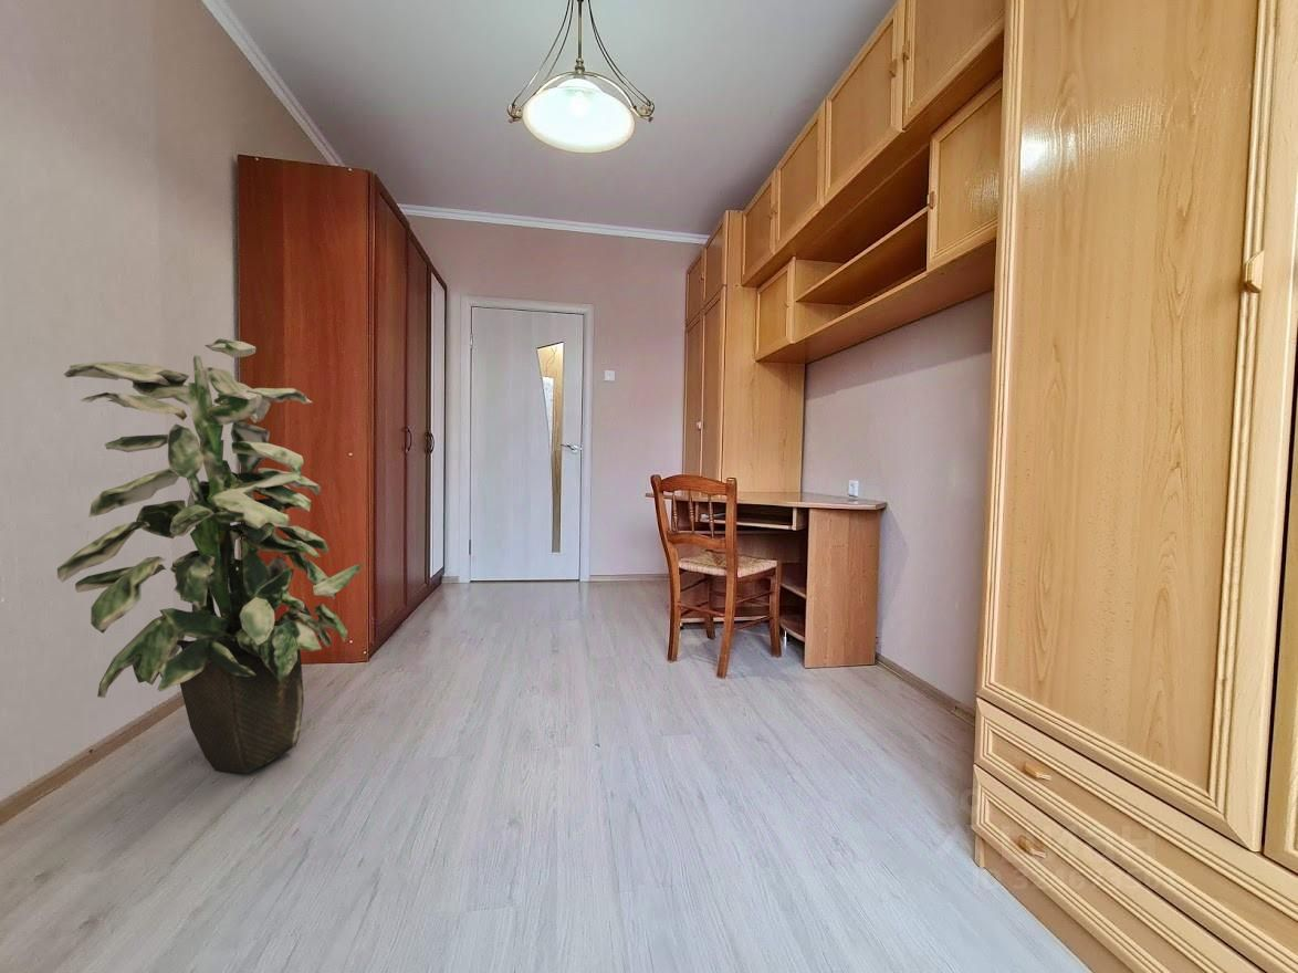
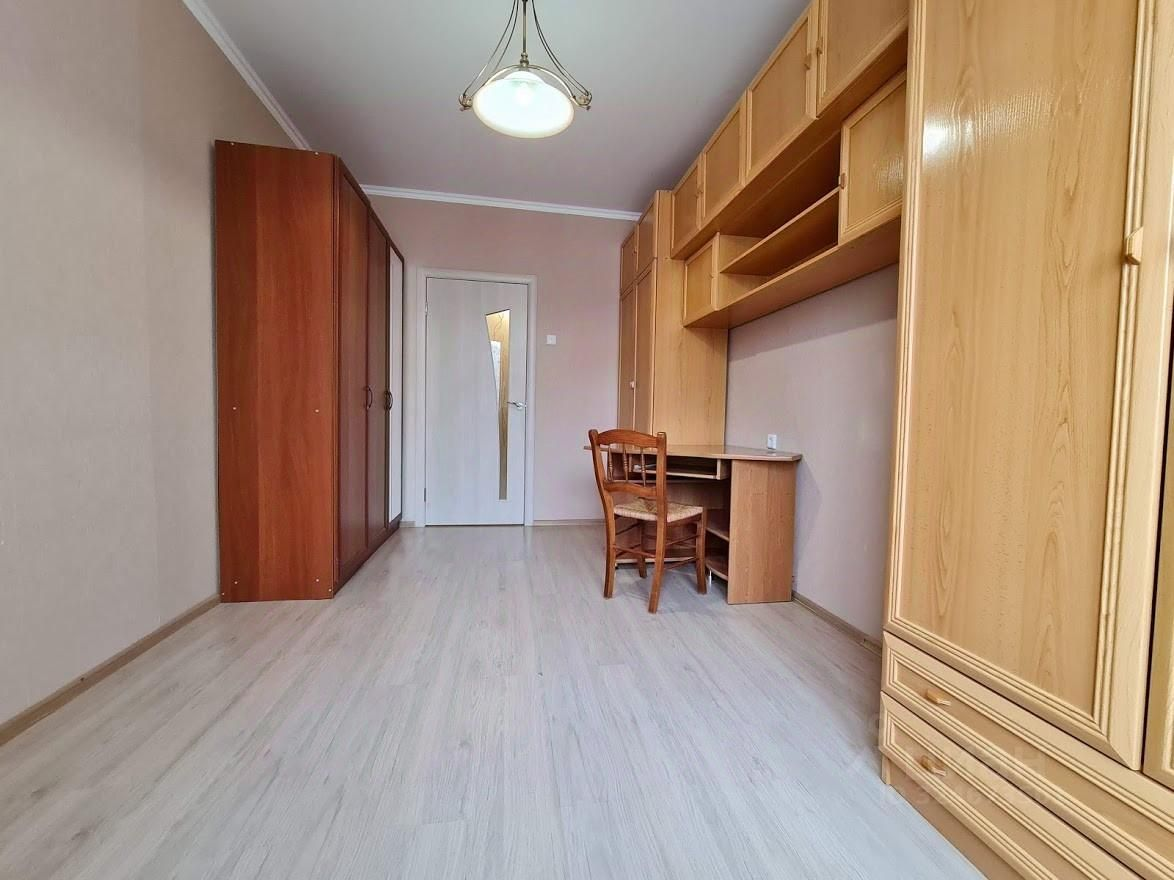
- indoor plant (222, 557)
